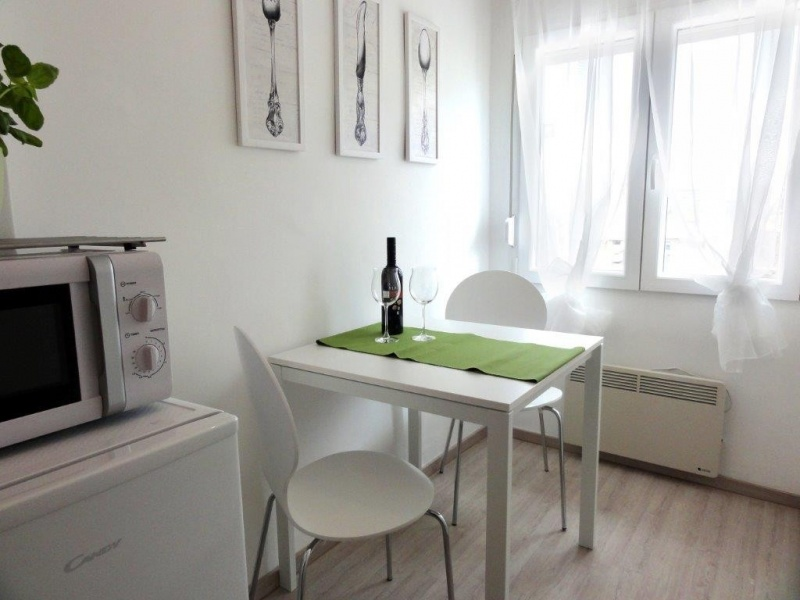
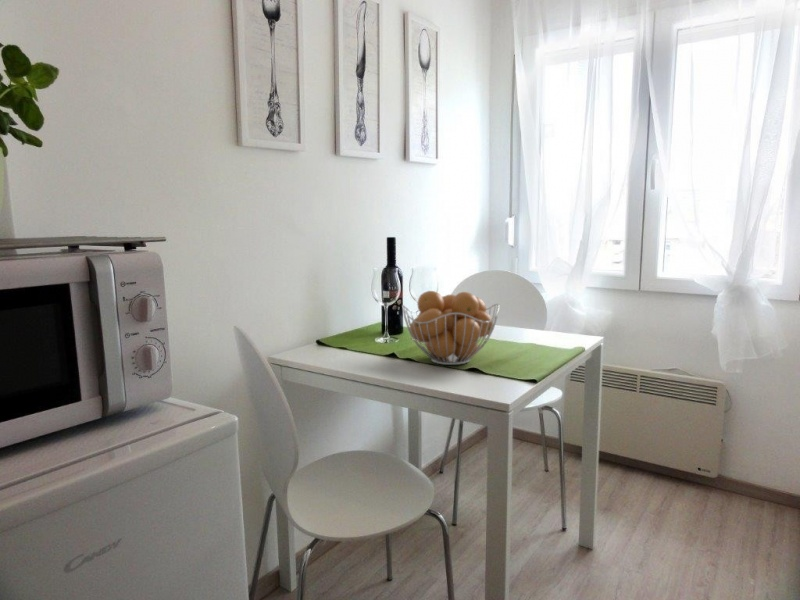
+ fruit basket (450, 325)
